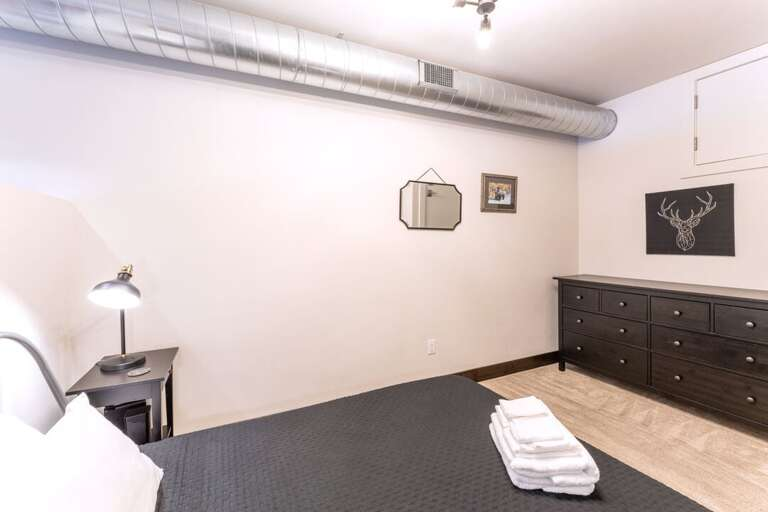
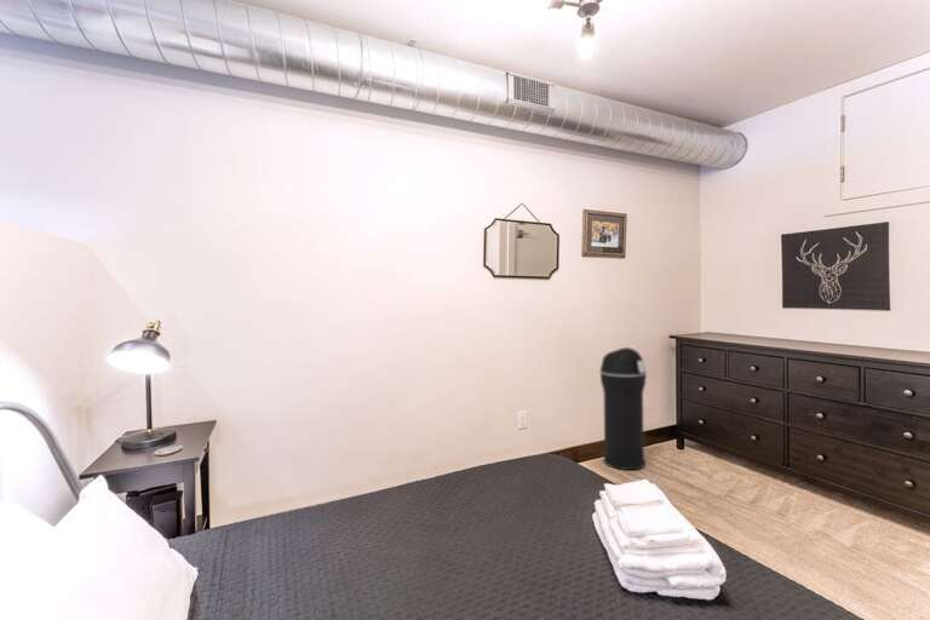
+ trash can (624, 404)
